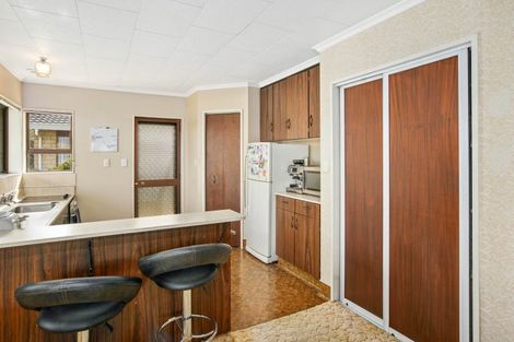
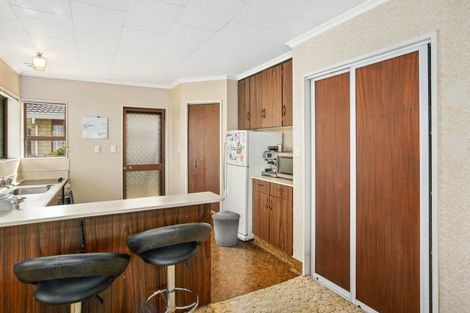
+ trash can (226, 226)
